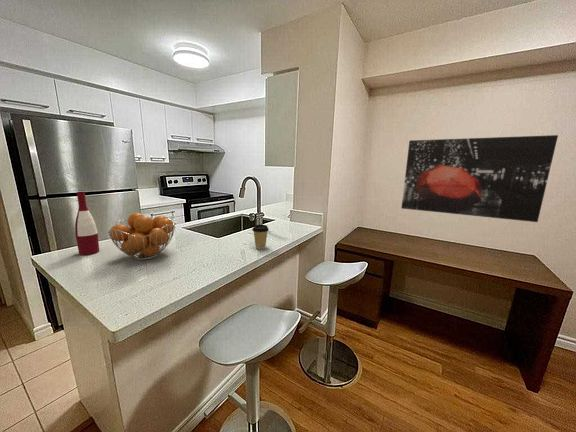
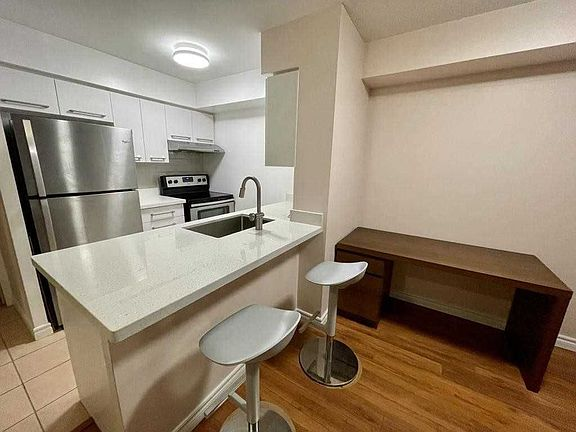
- alcohol (85, 222)
- wall art (467, 177)
- coffee cup (260, 236)
- fruit basket (144, 235)
